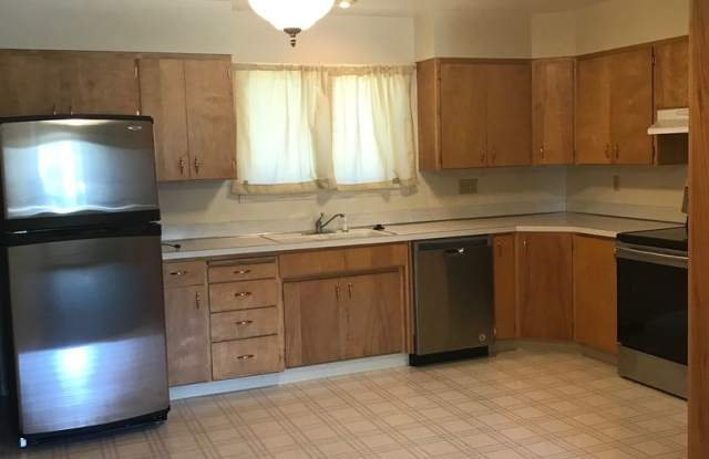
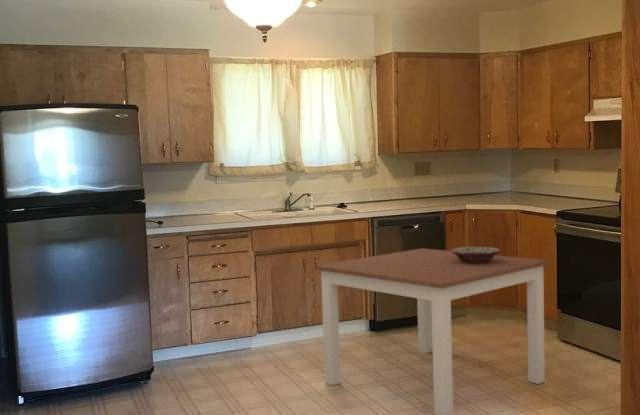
+ dining table (432, 322)
+ decorative bowl (475, 255)
